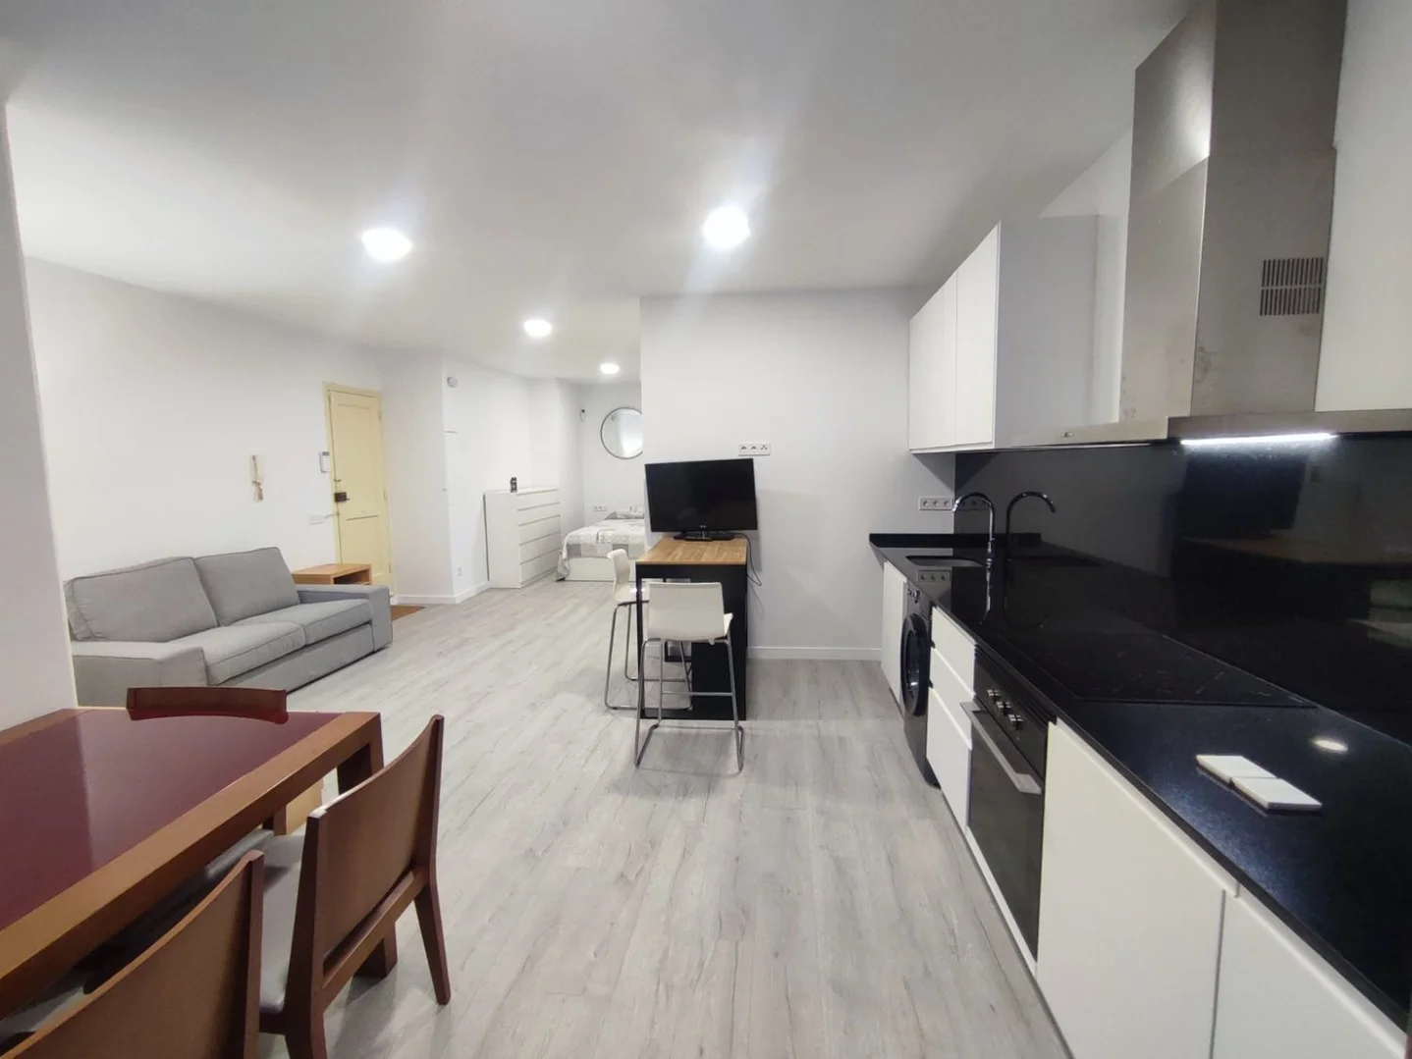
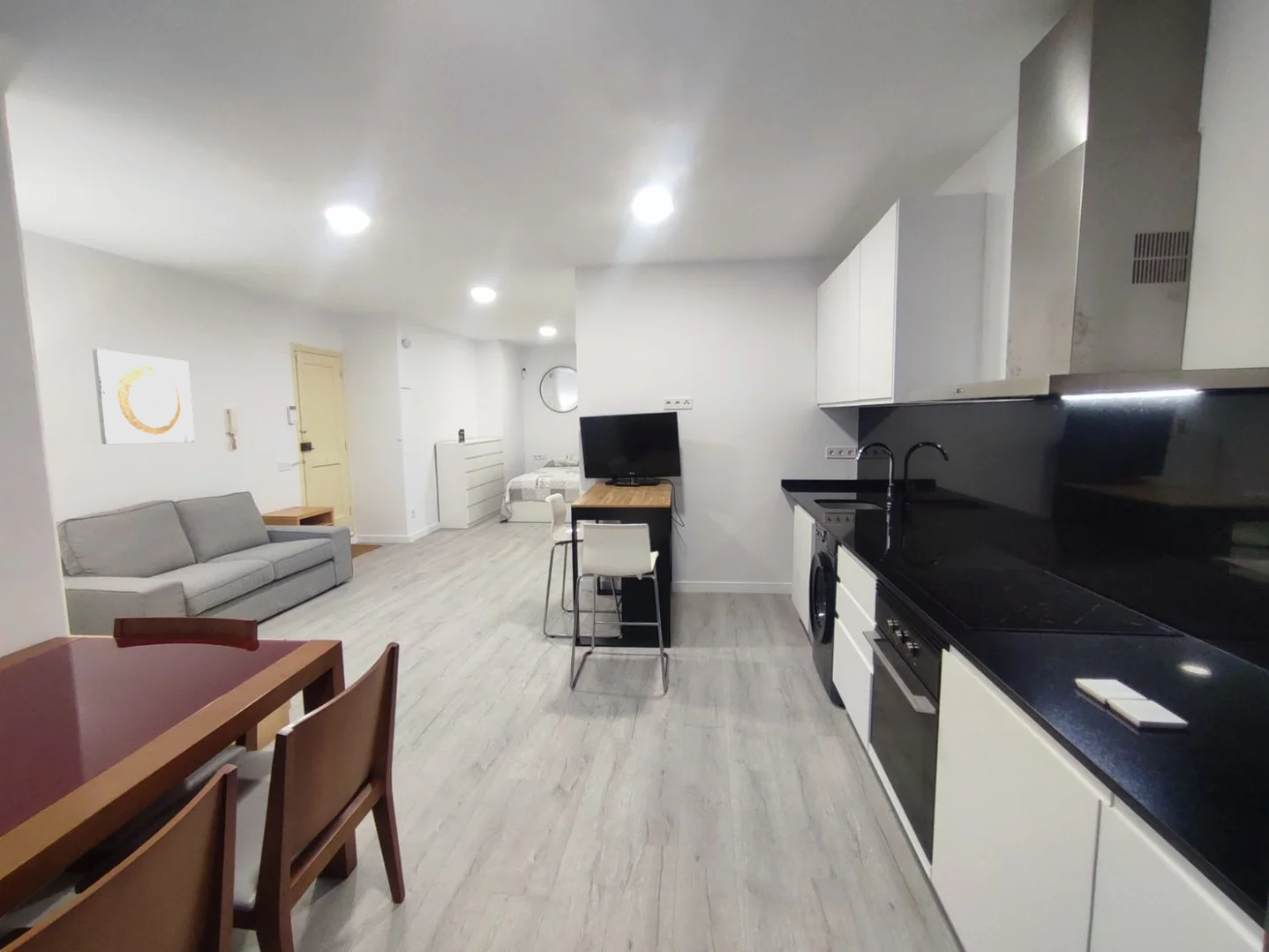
+ wall art (147, 400)
